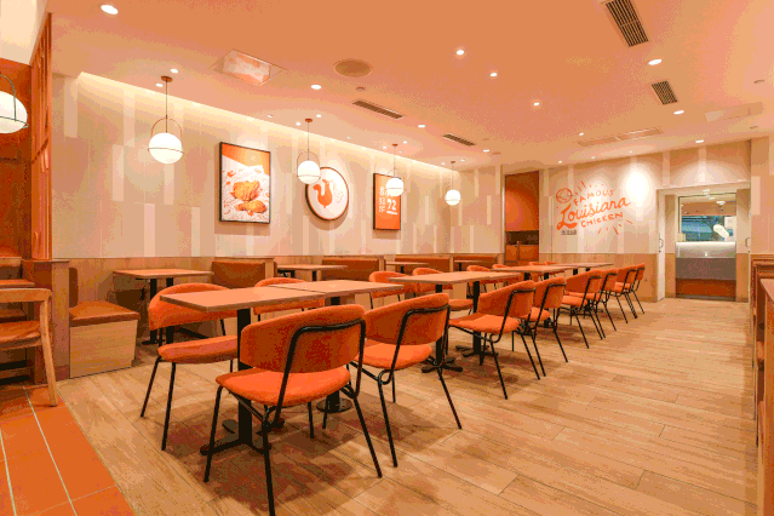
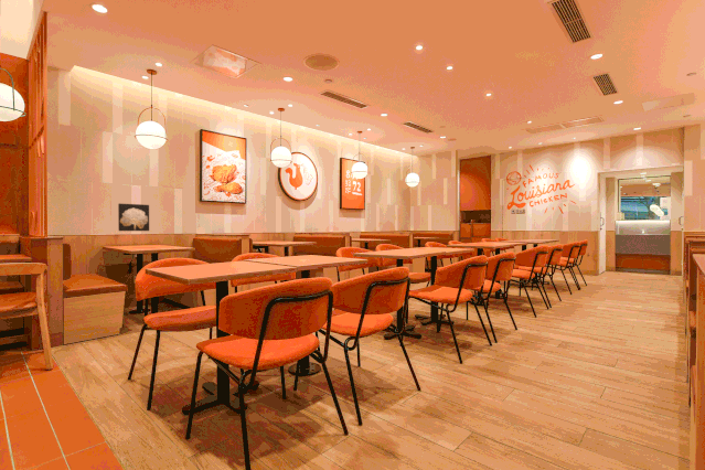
+ wall art (133, 217)
